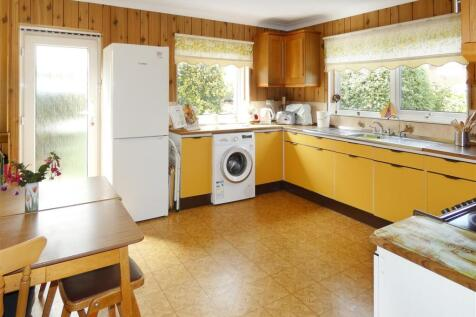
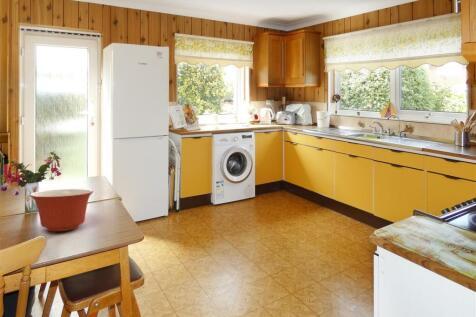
+ mixing bowl (63, 210)
